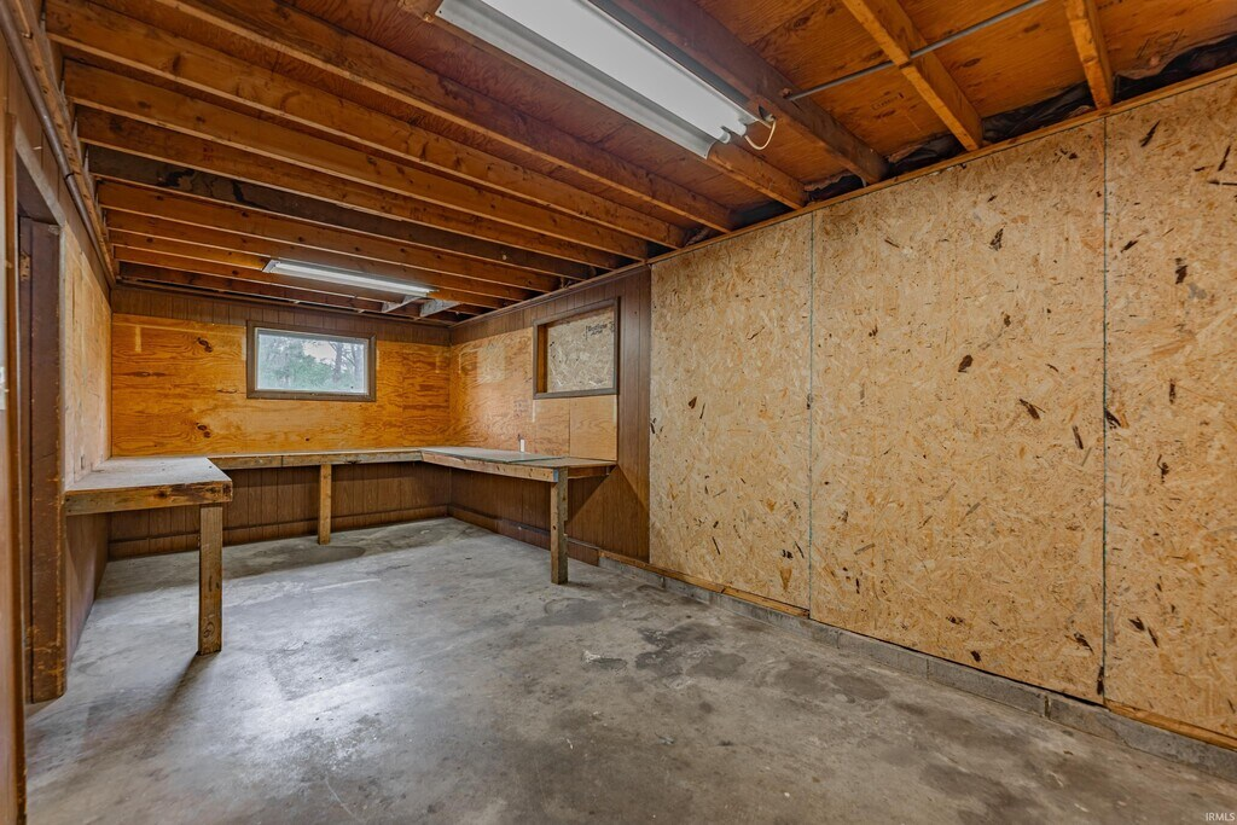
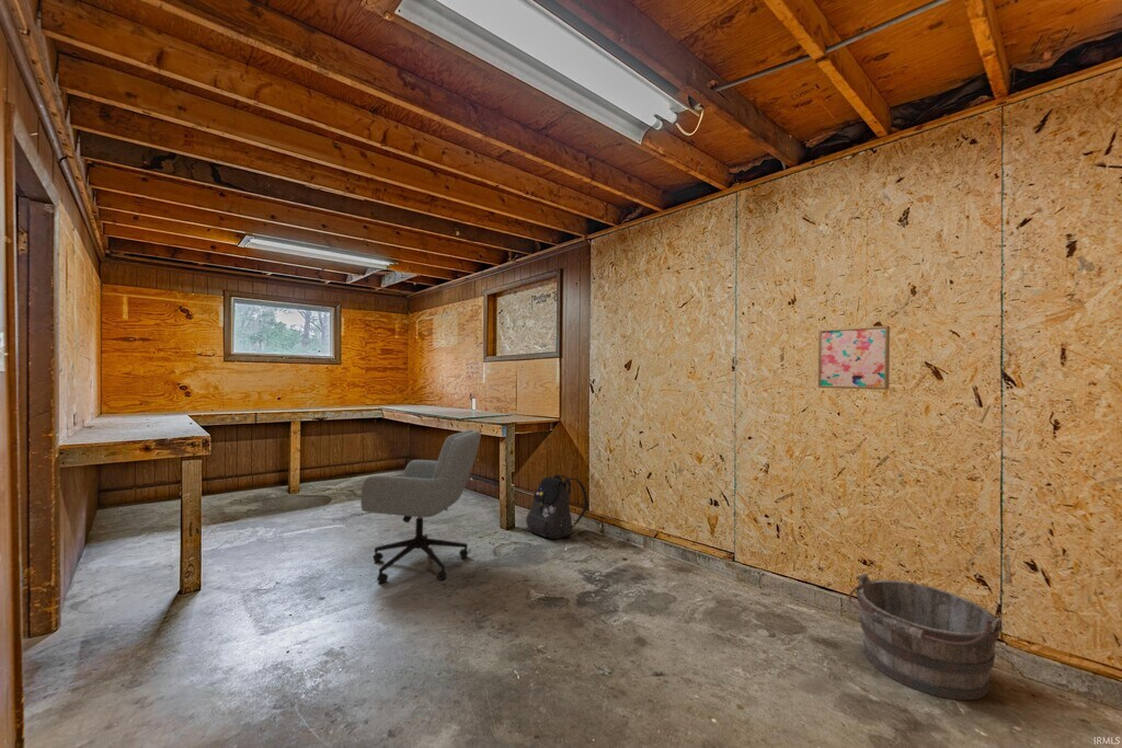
+ backpack (557, 503)
+ wall art (851, 358)
+ bucket (920, 632)
+ office chair (421, 497)
